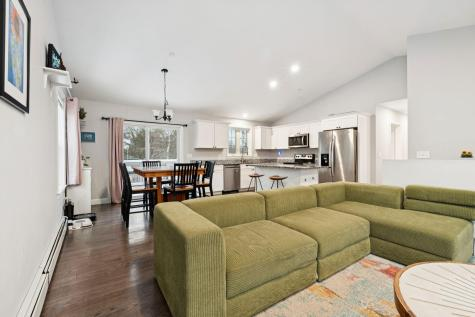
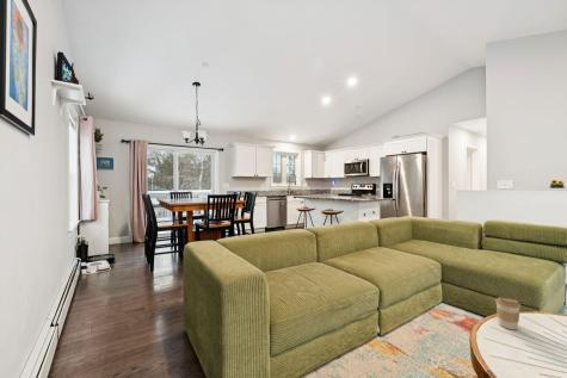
+ coffee cup (507, 311)
